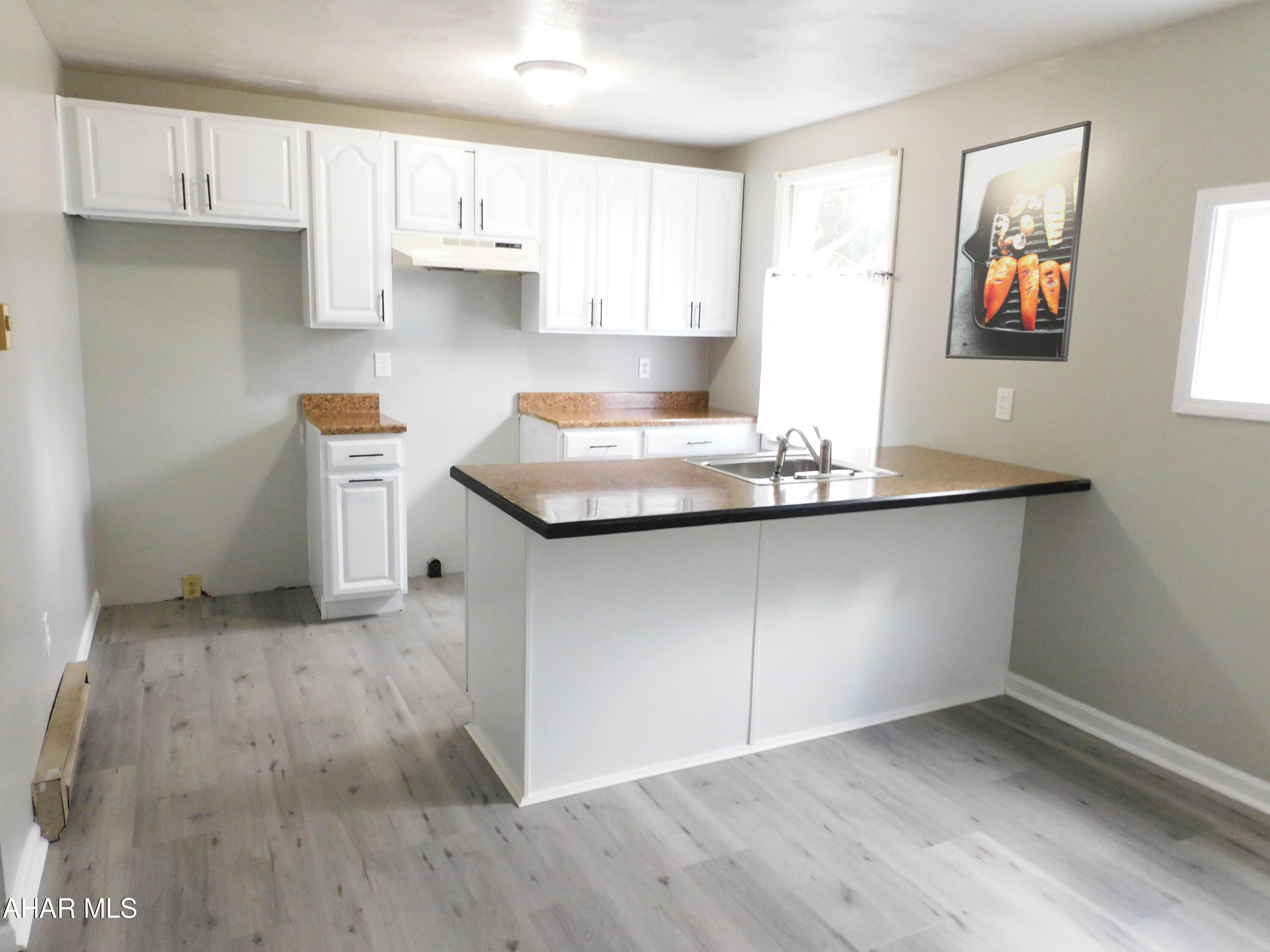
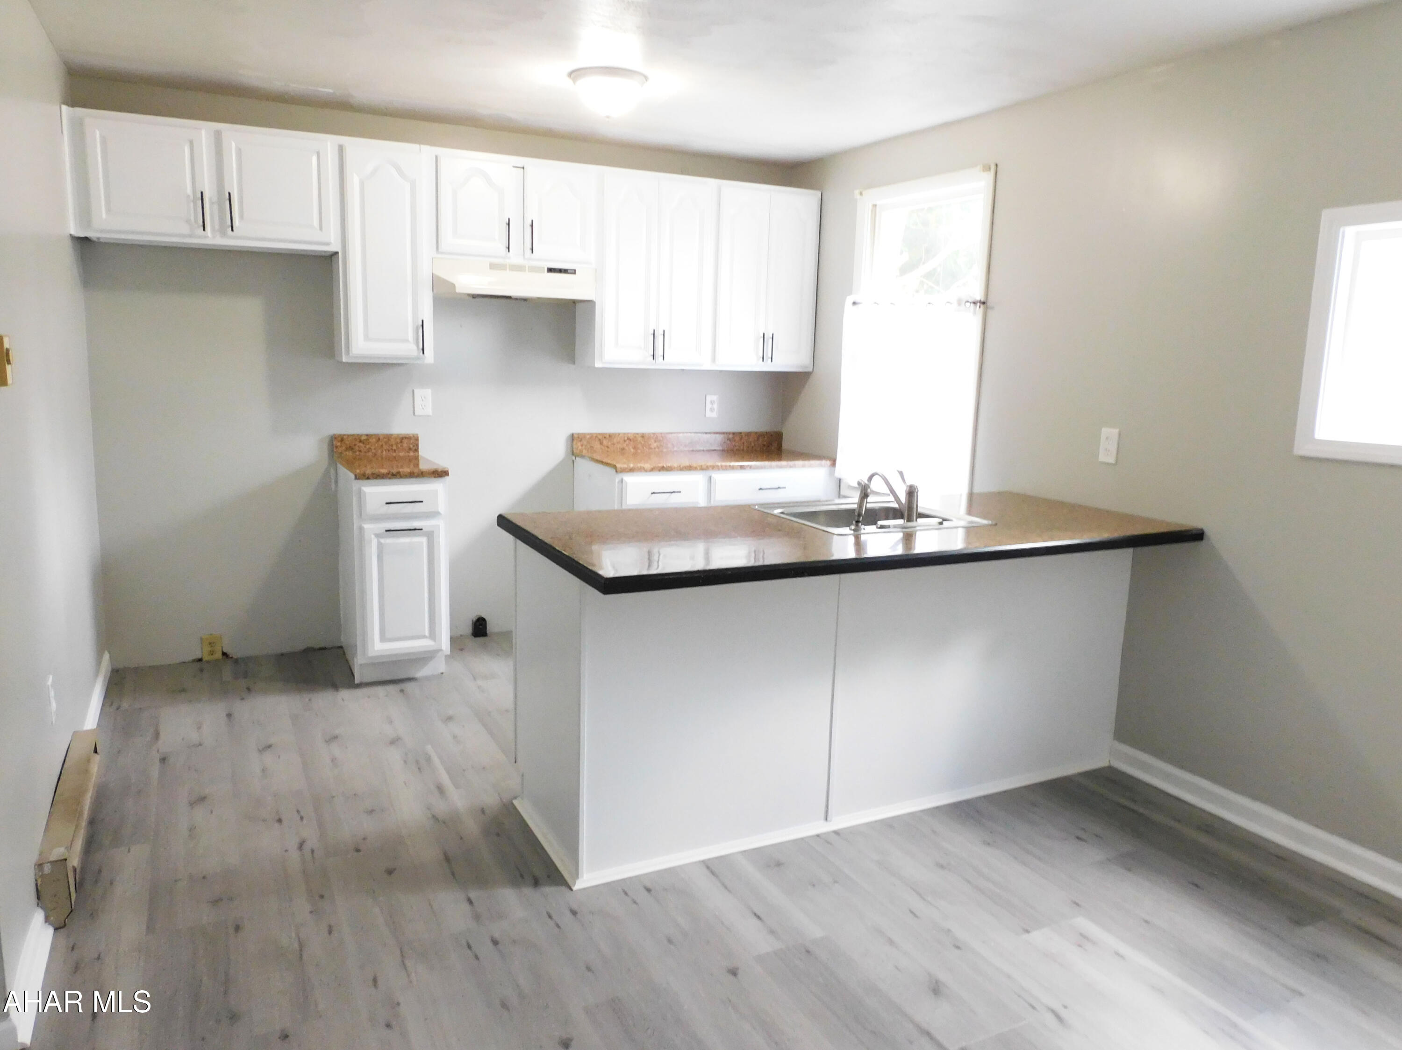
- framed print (1012, 250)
